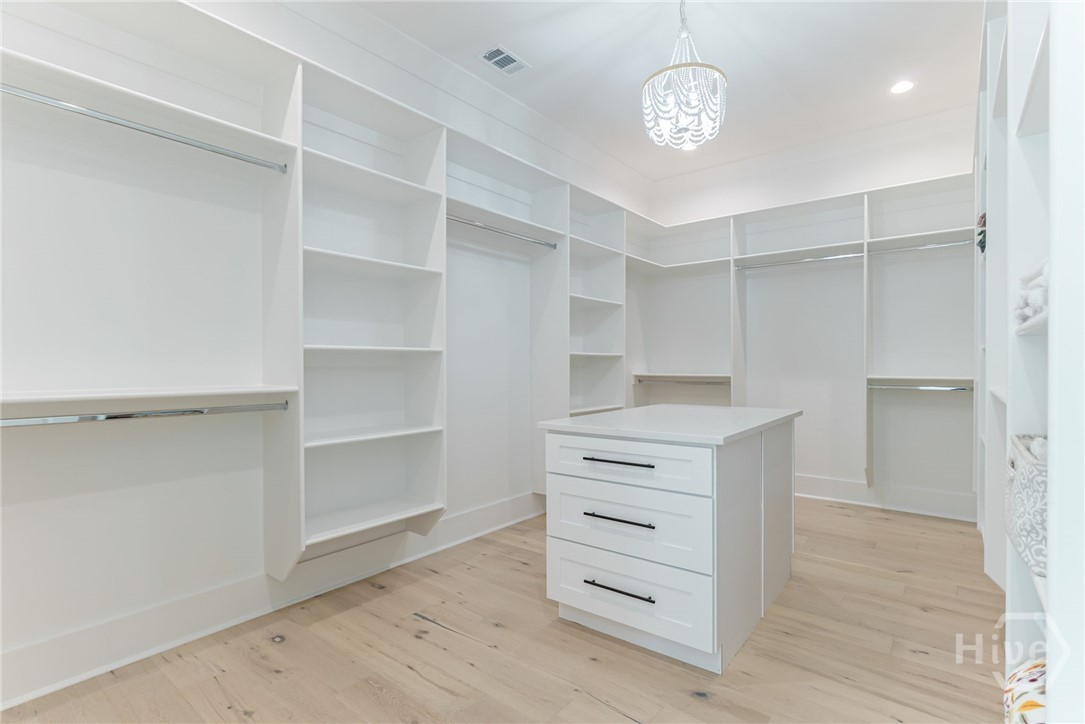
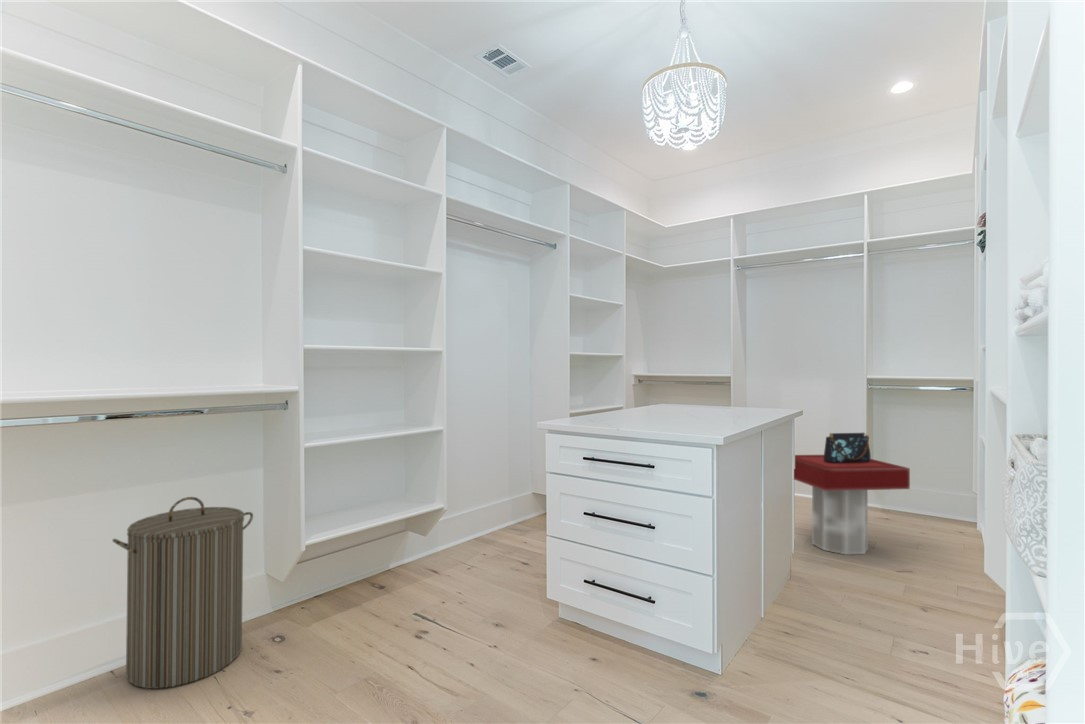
+ handbag (847, 447)
+ laundry hamper (188, 578)
+ side table (839, 503)
